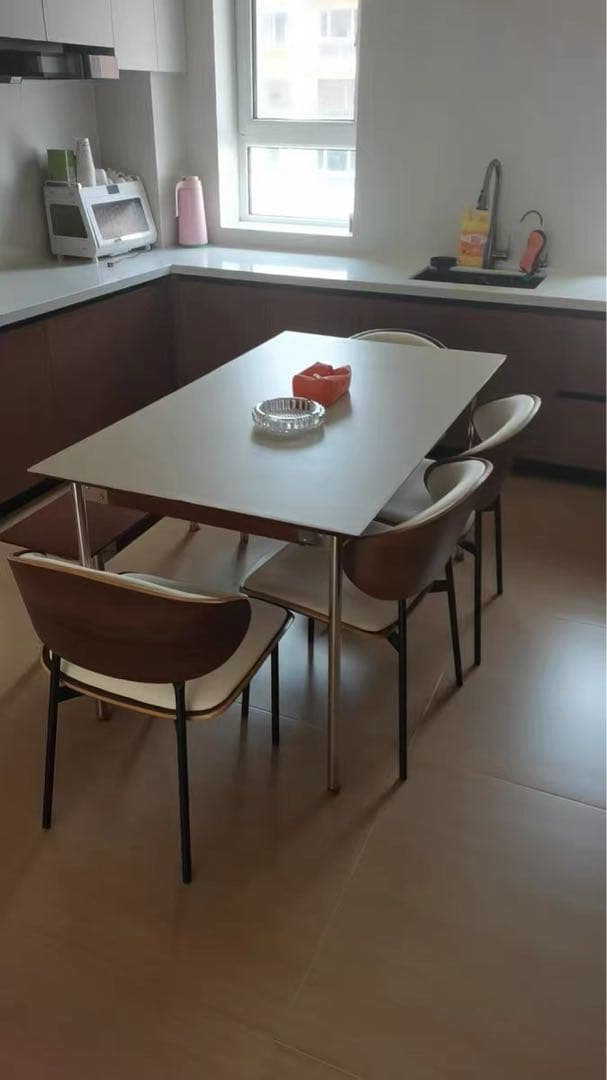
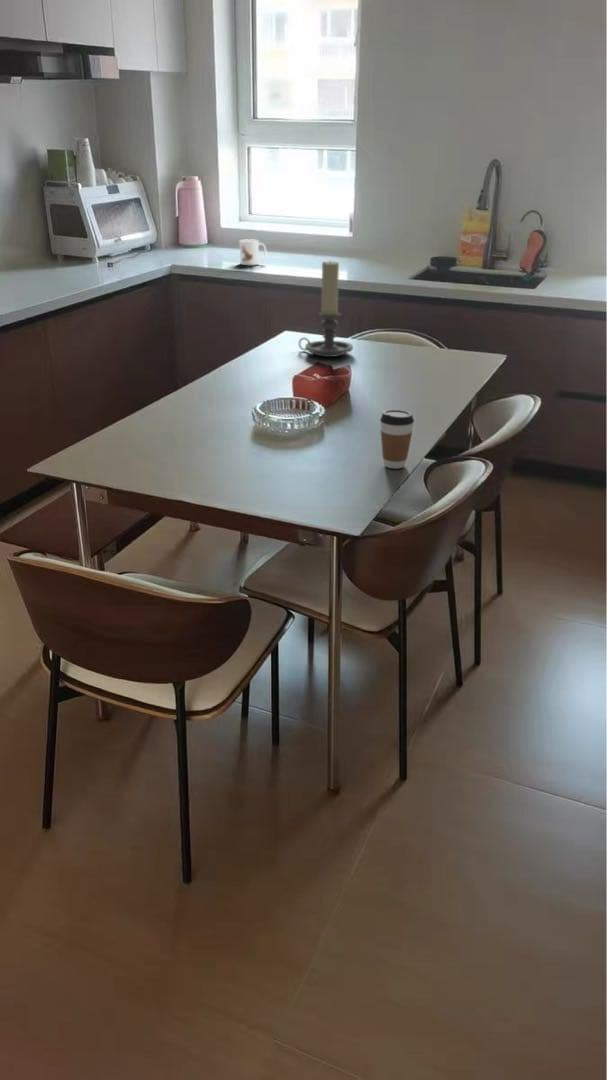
+ mug (253, 252)
+ coffee cup (395, 439)
+ candle holder (325, 307)
